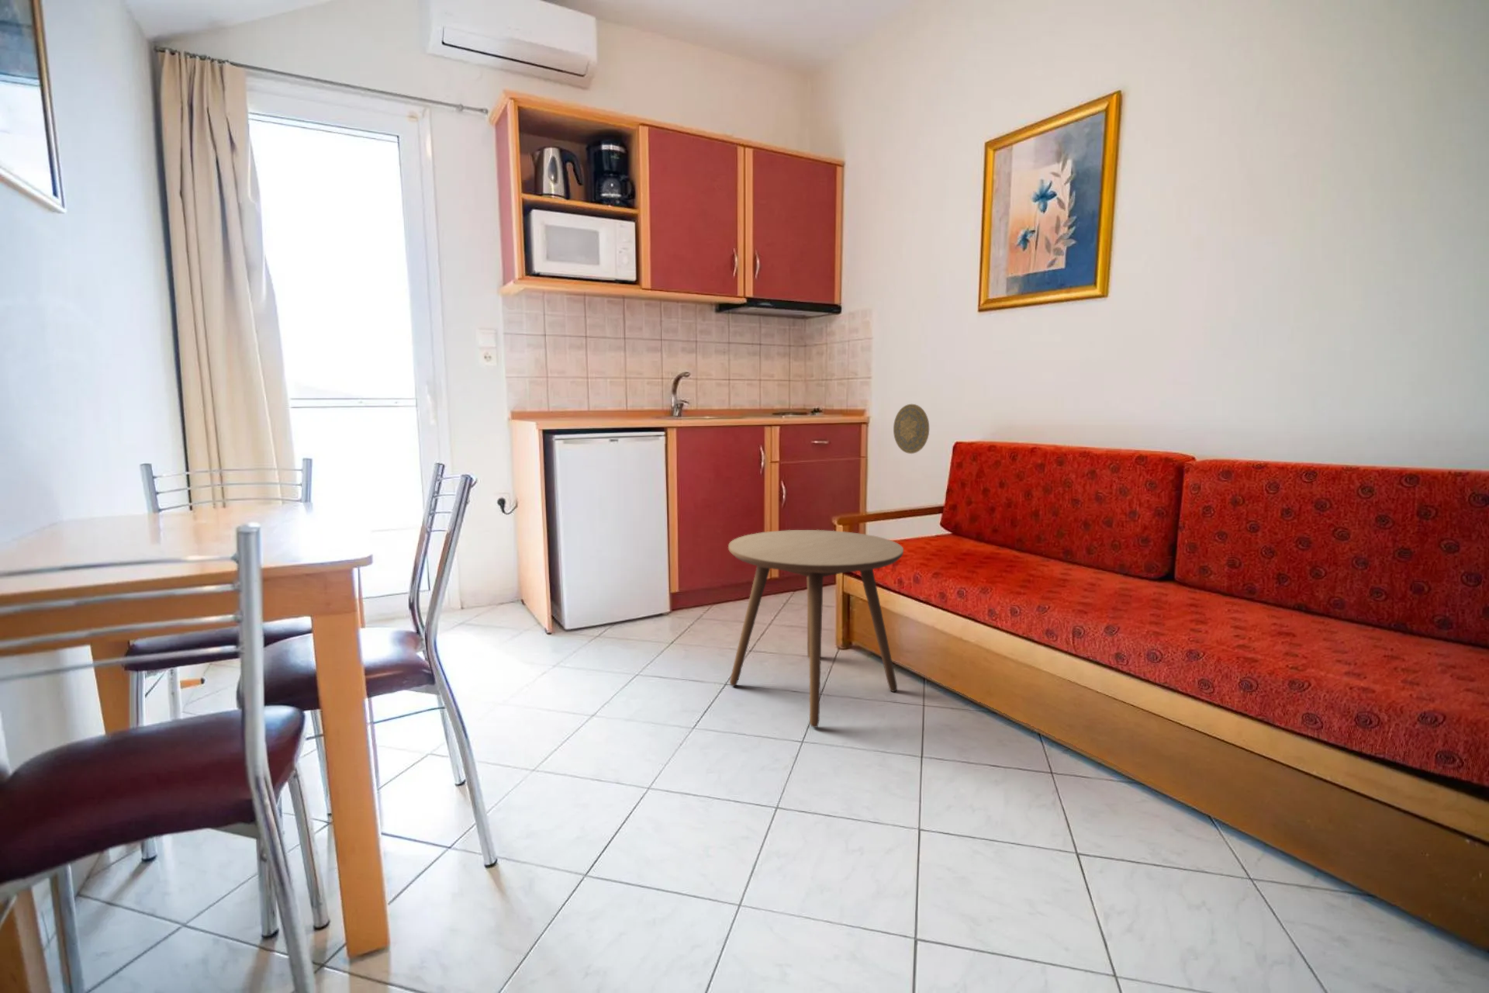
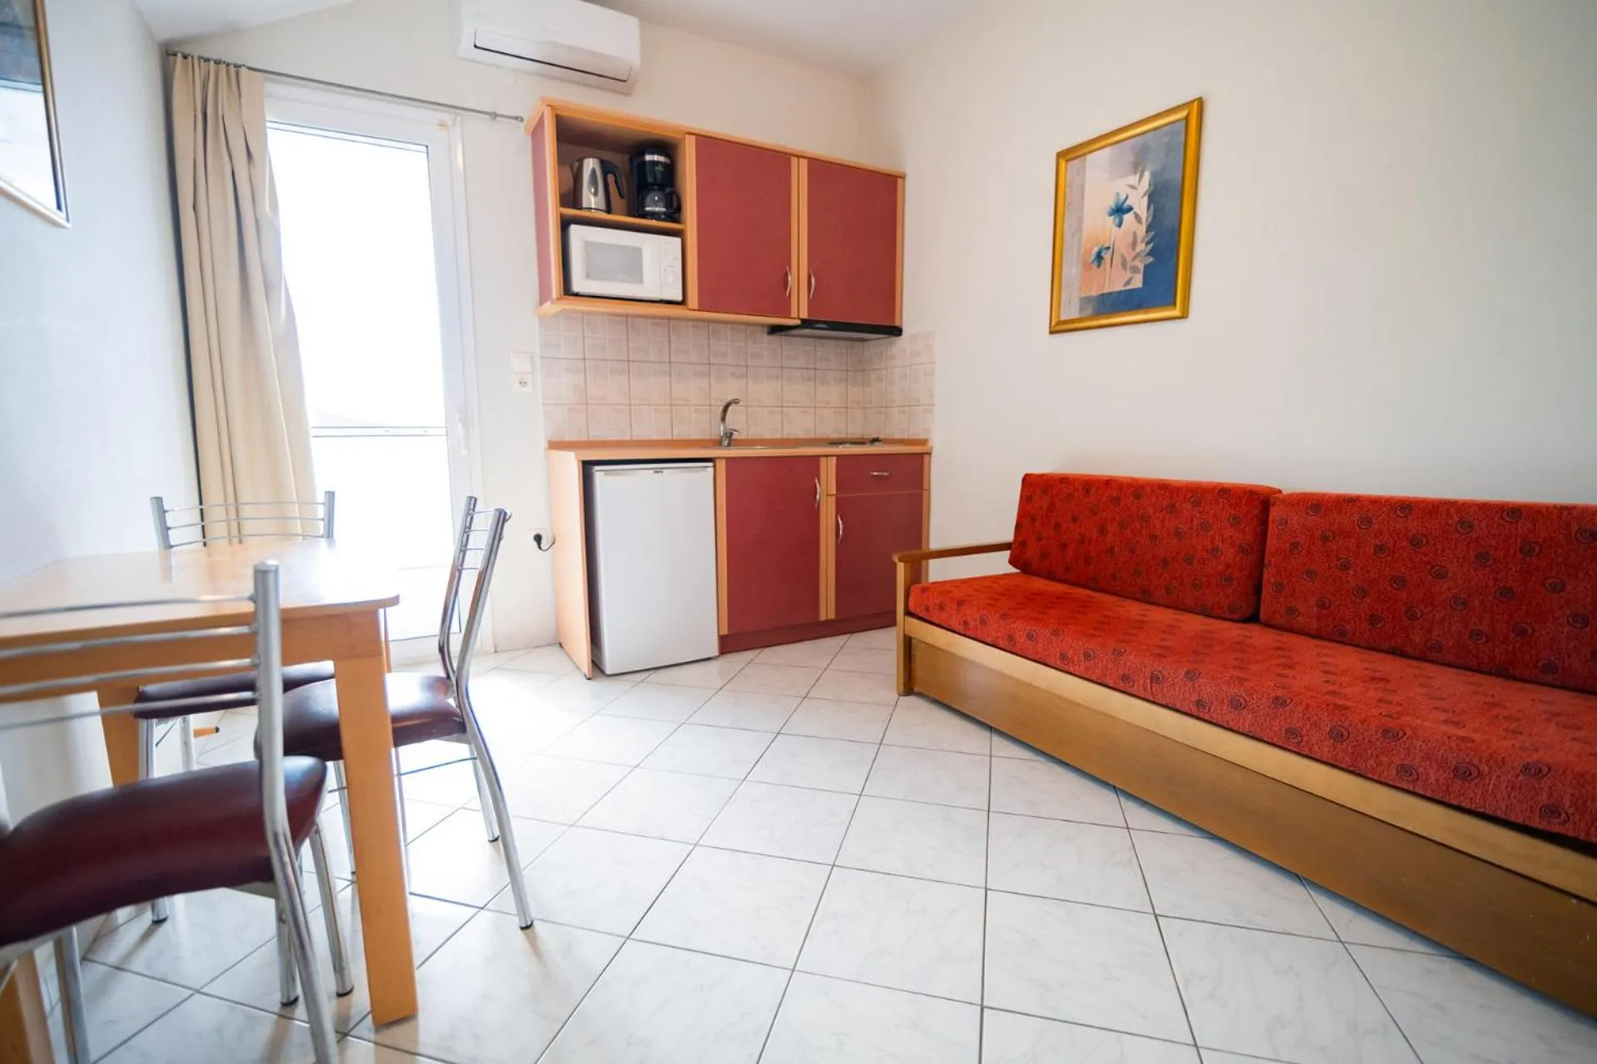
- side table (813, 616)
- decorative plate (908, 428)
